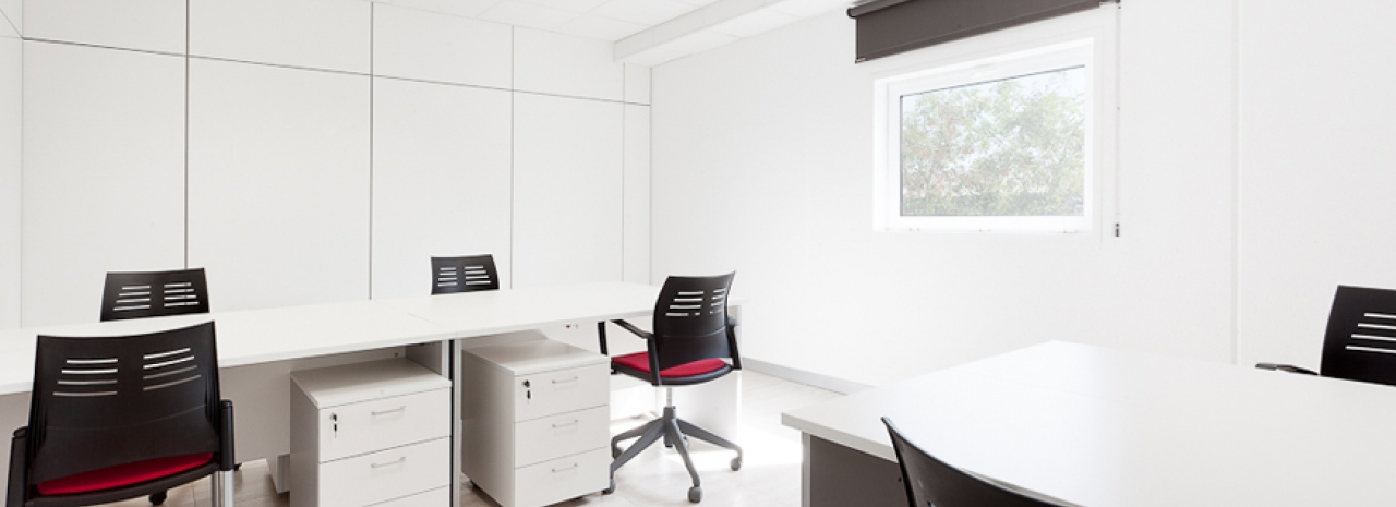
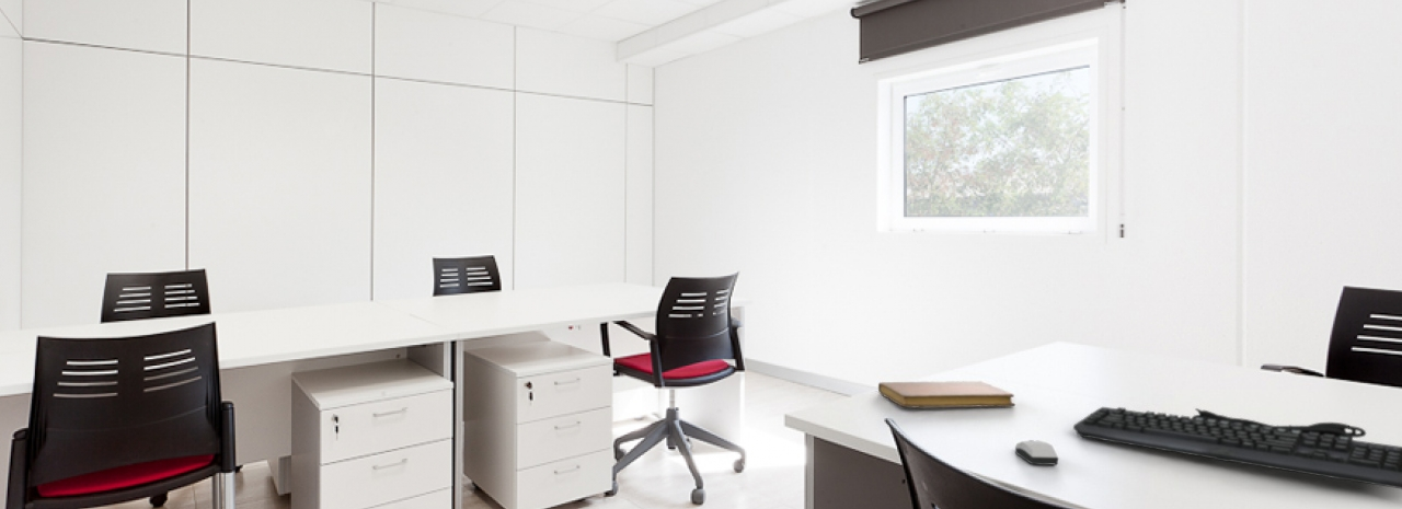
+ computer mouse (1035, 449)
+ keyboard (1242, 435)
+ notebook (943, 393)
